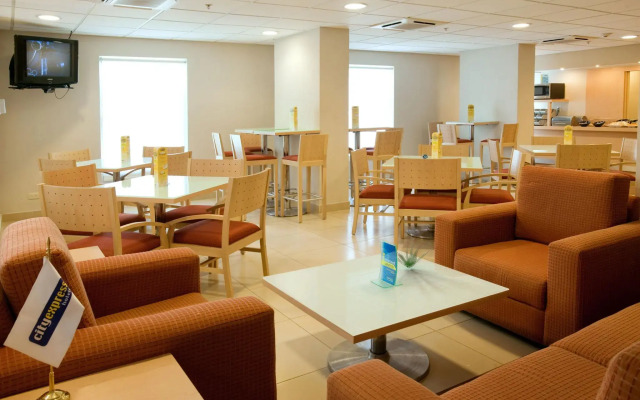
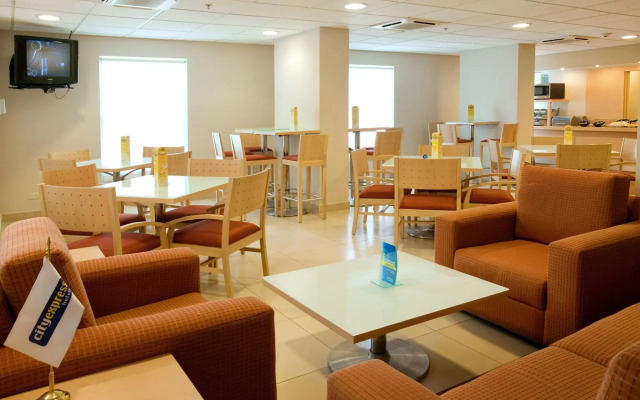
- succulent plant (415, 251)
